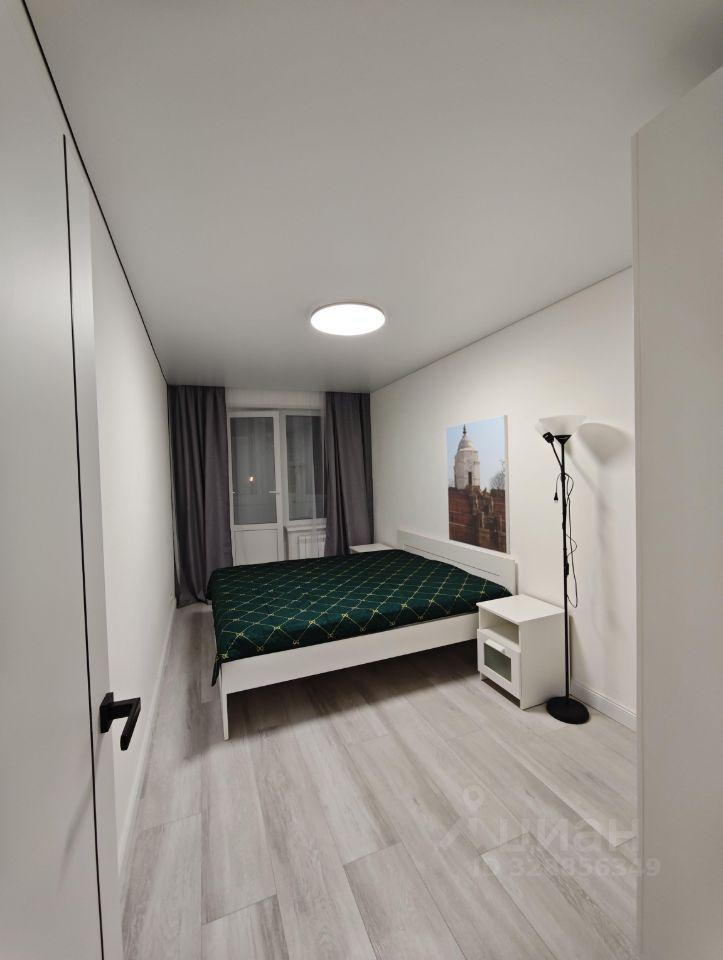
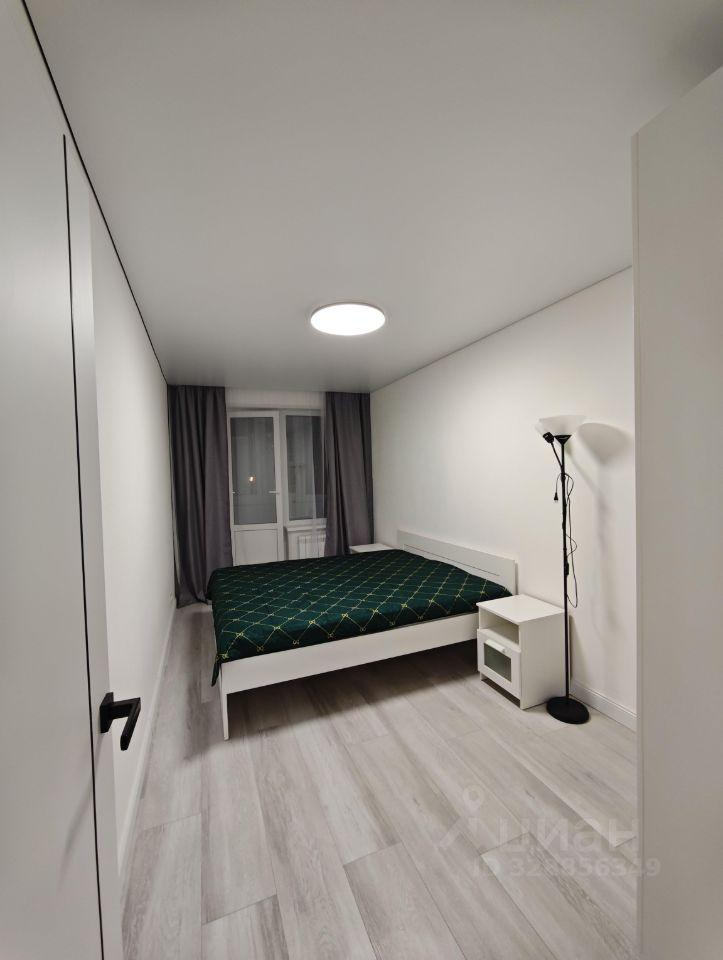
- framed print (474, 484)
